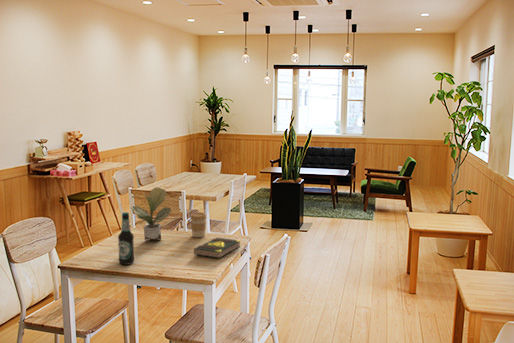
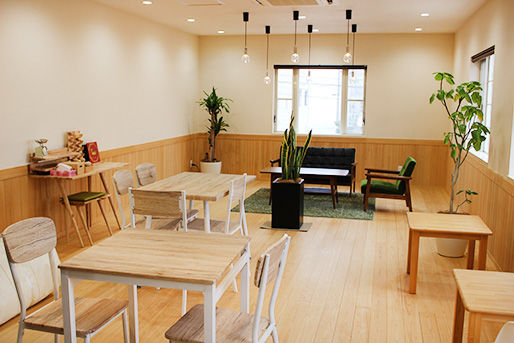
- coffee cup (198, 224)
- potted plant (149, 216)
- book (217, 247)
- bottle (125, 238)
